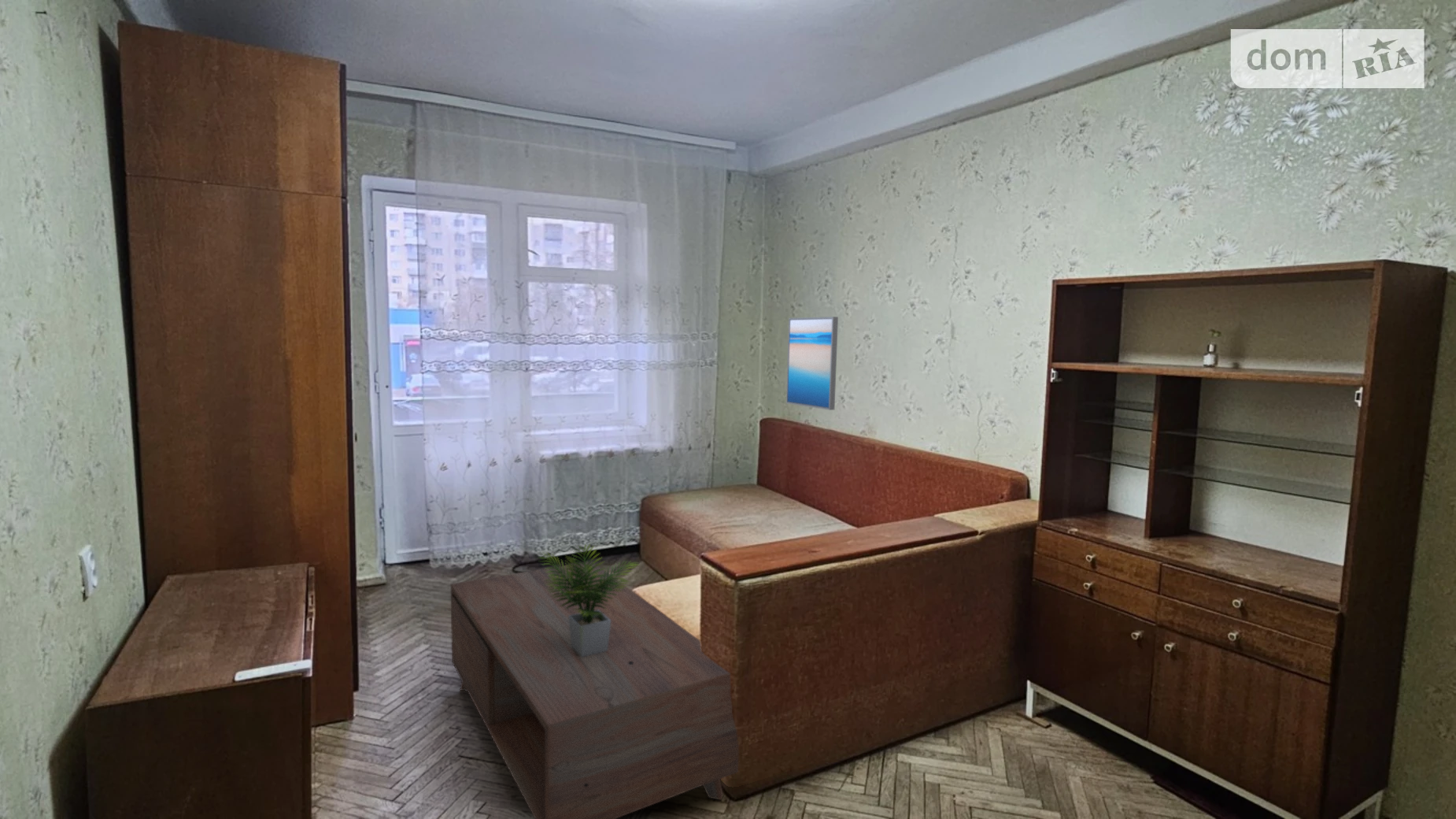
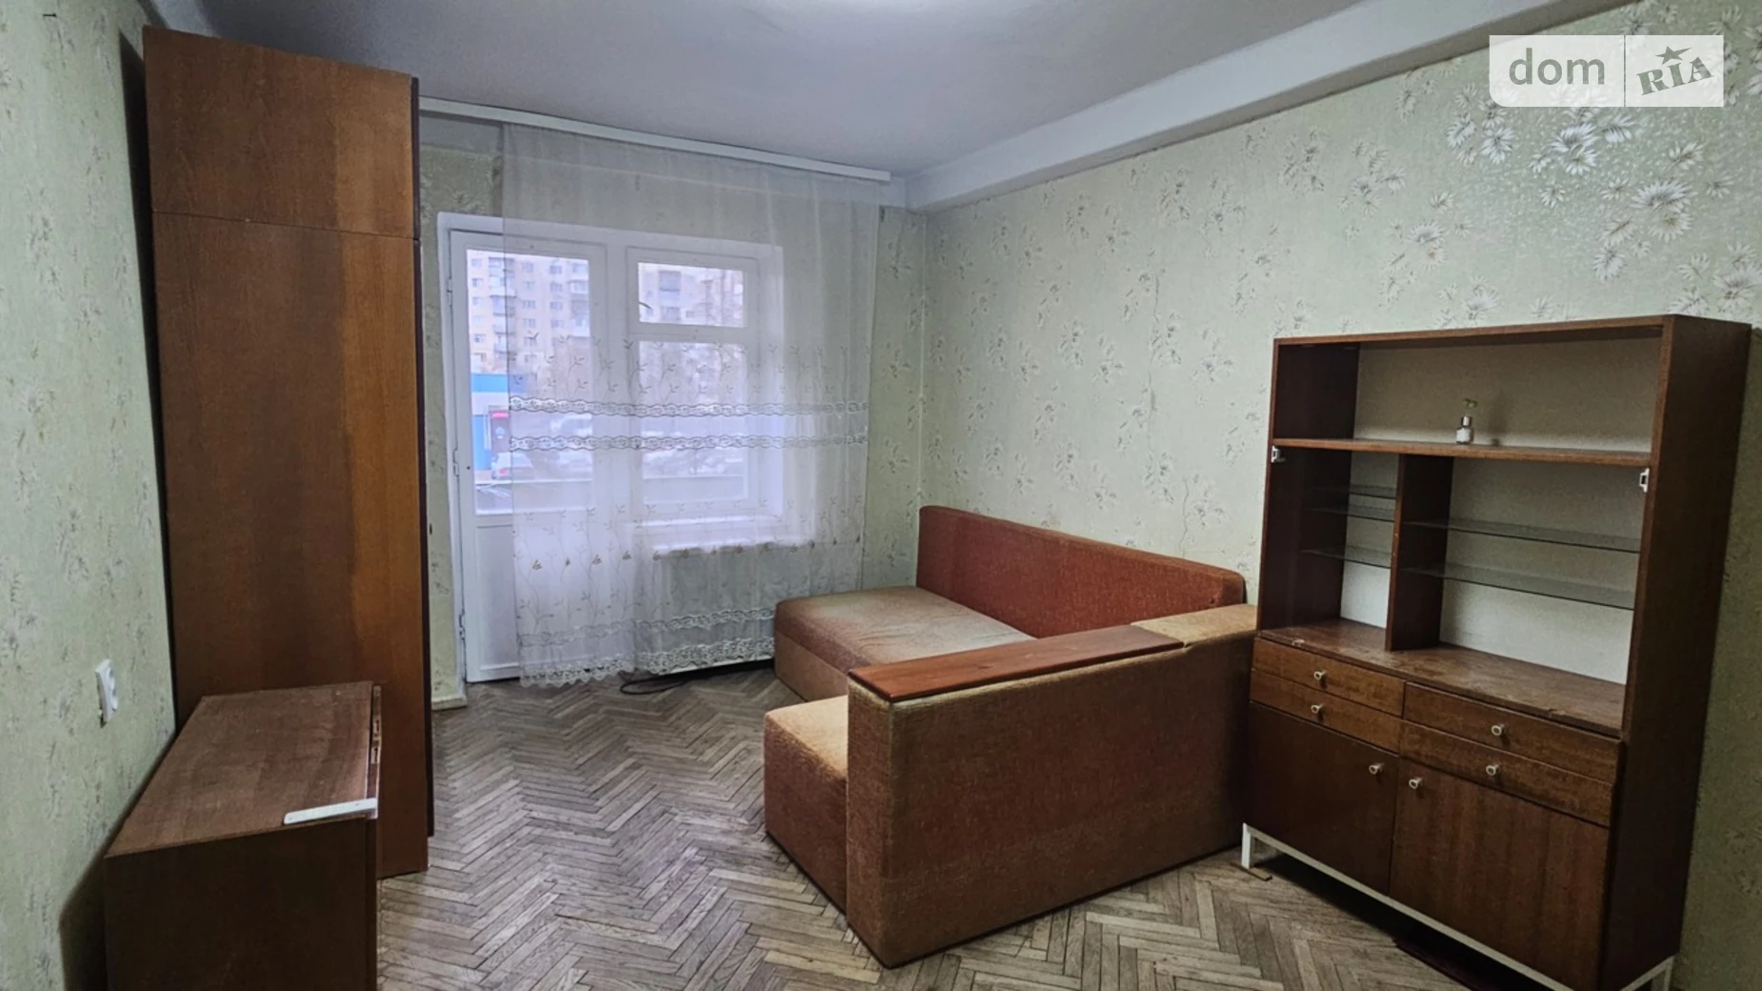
- wall art (811, 362)
- coffee table (575, 635)
